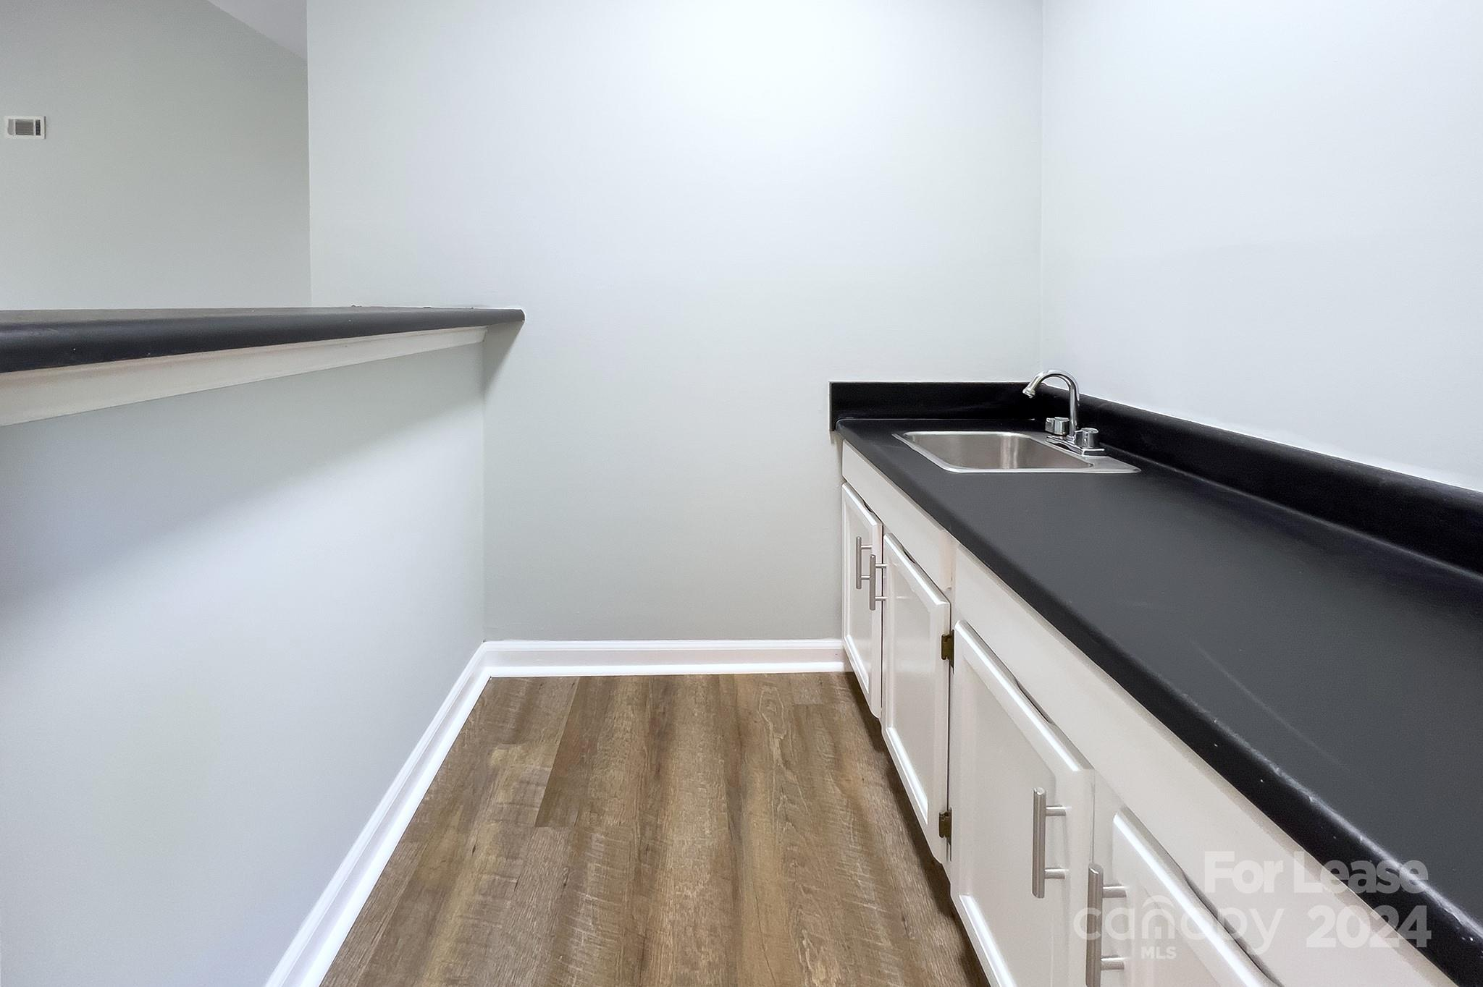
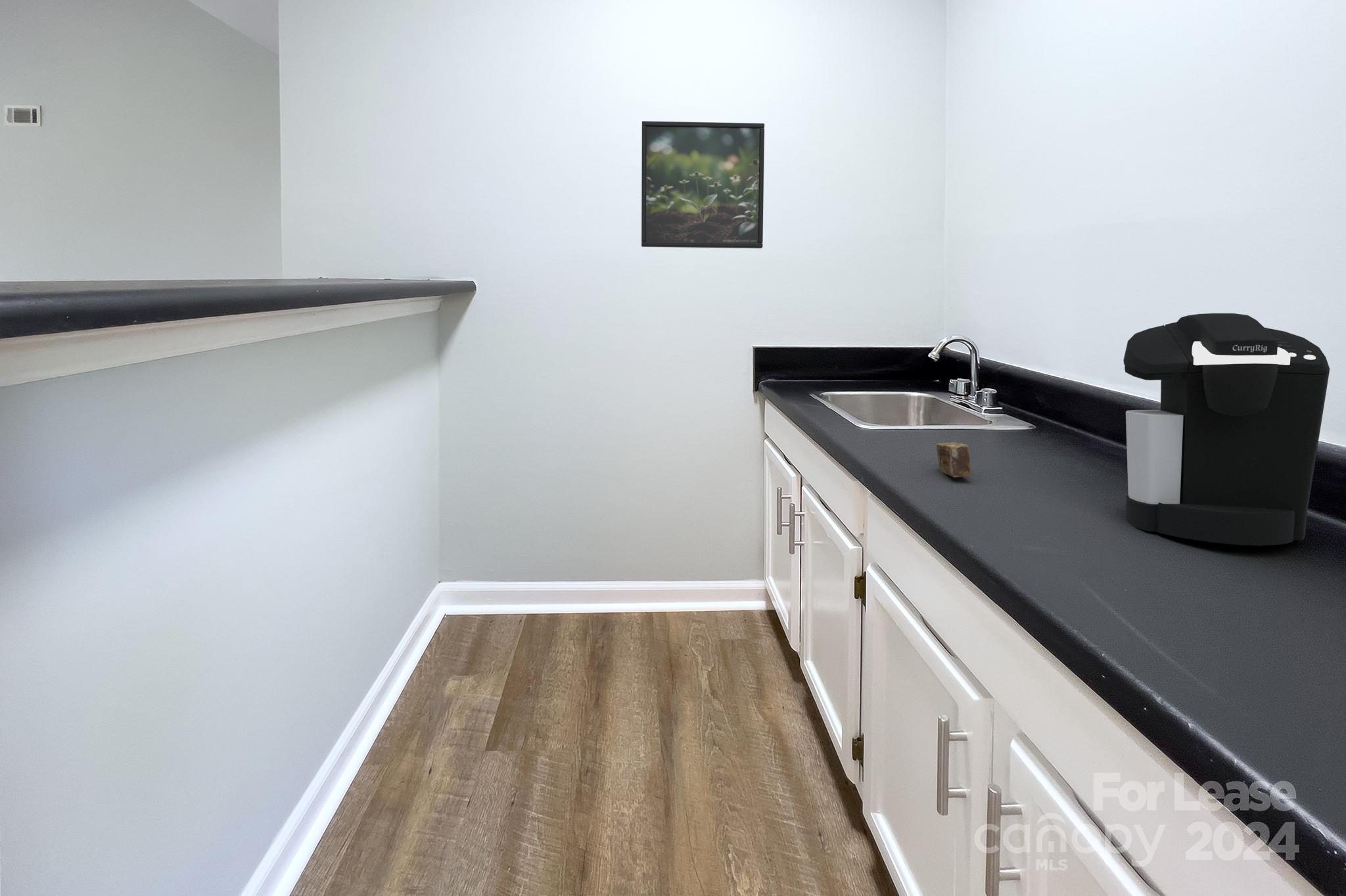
+ soap bar (953, 459)
+ coffee maker (1218, 420)
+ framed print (703, 185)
